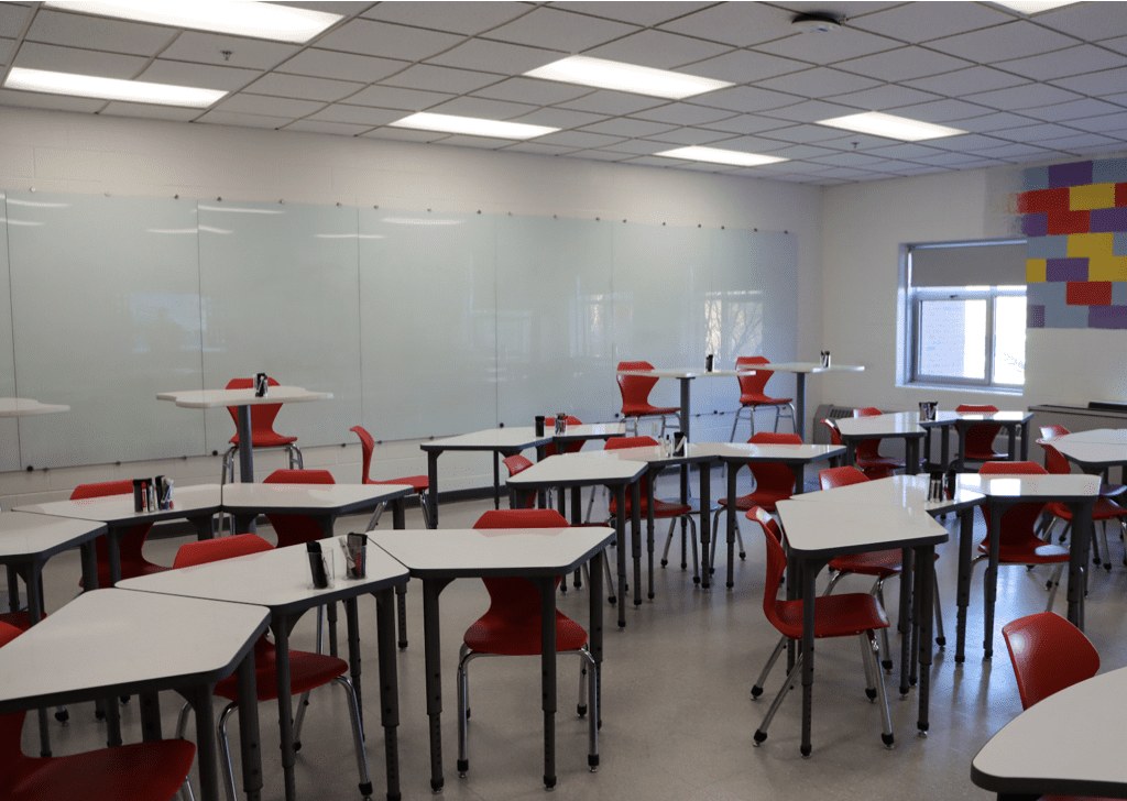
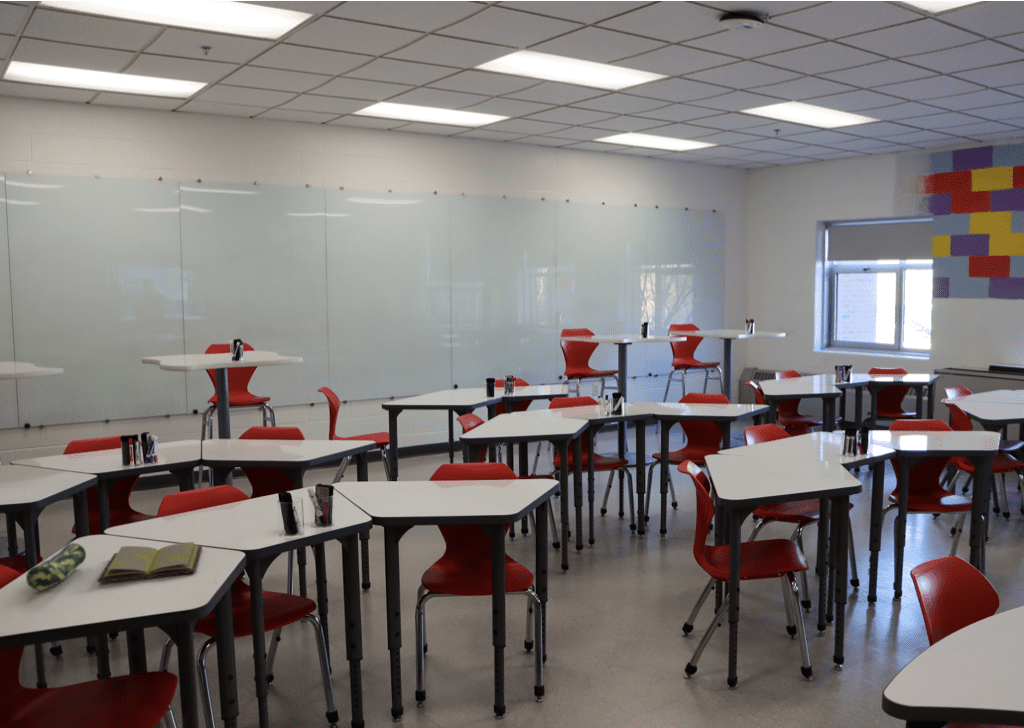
+ pencil case (56, 567)
+ diary (153, 559)
